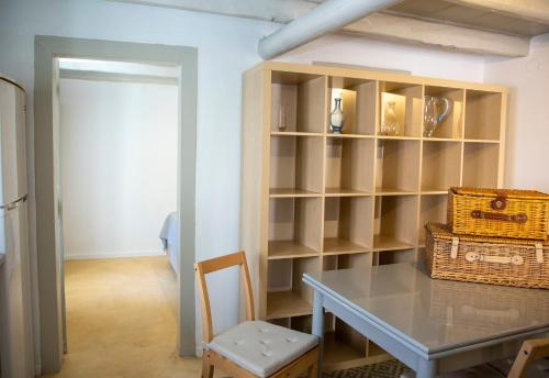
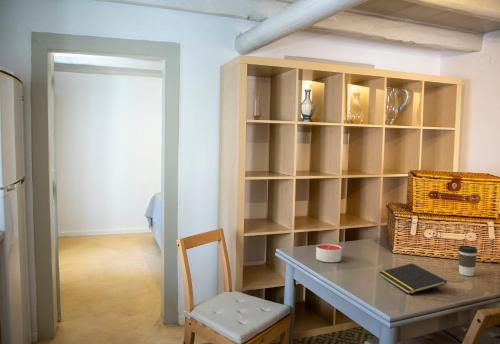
+ notepad (410, 277)
+ coffee cup (467, 260)
+ candle (328, 252)
